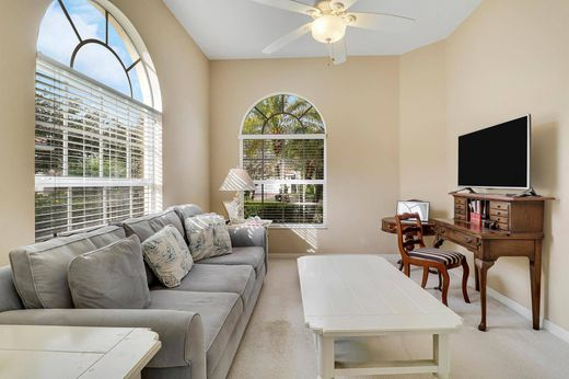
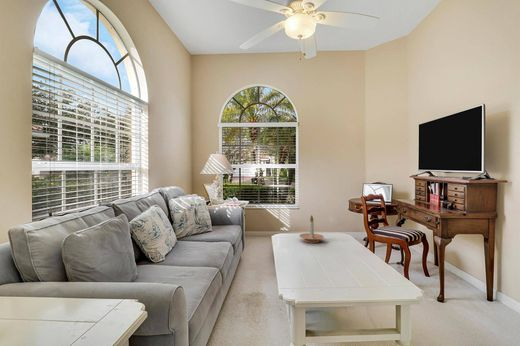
+ candle holder (311, 227)
